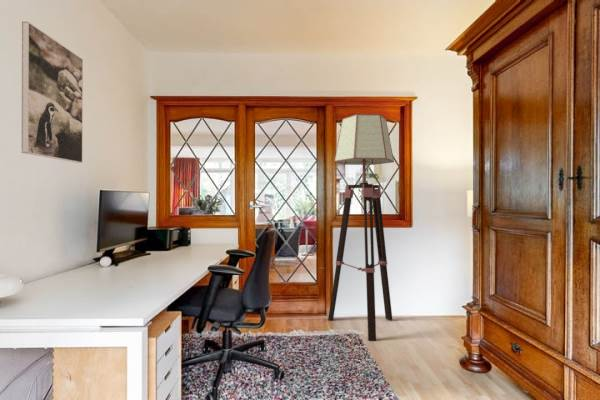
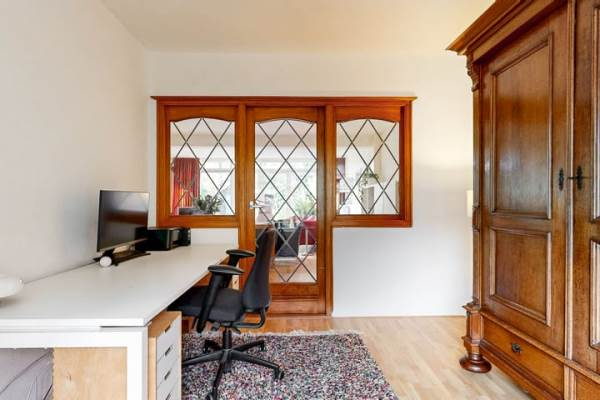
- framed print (55, 100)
- floor lamp (365, 221)
